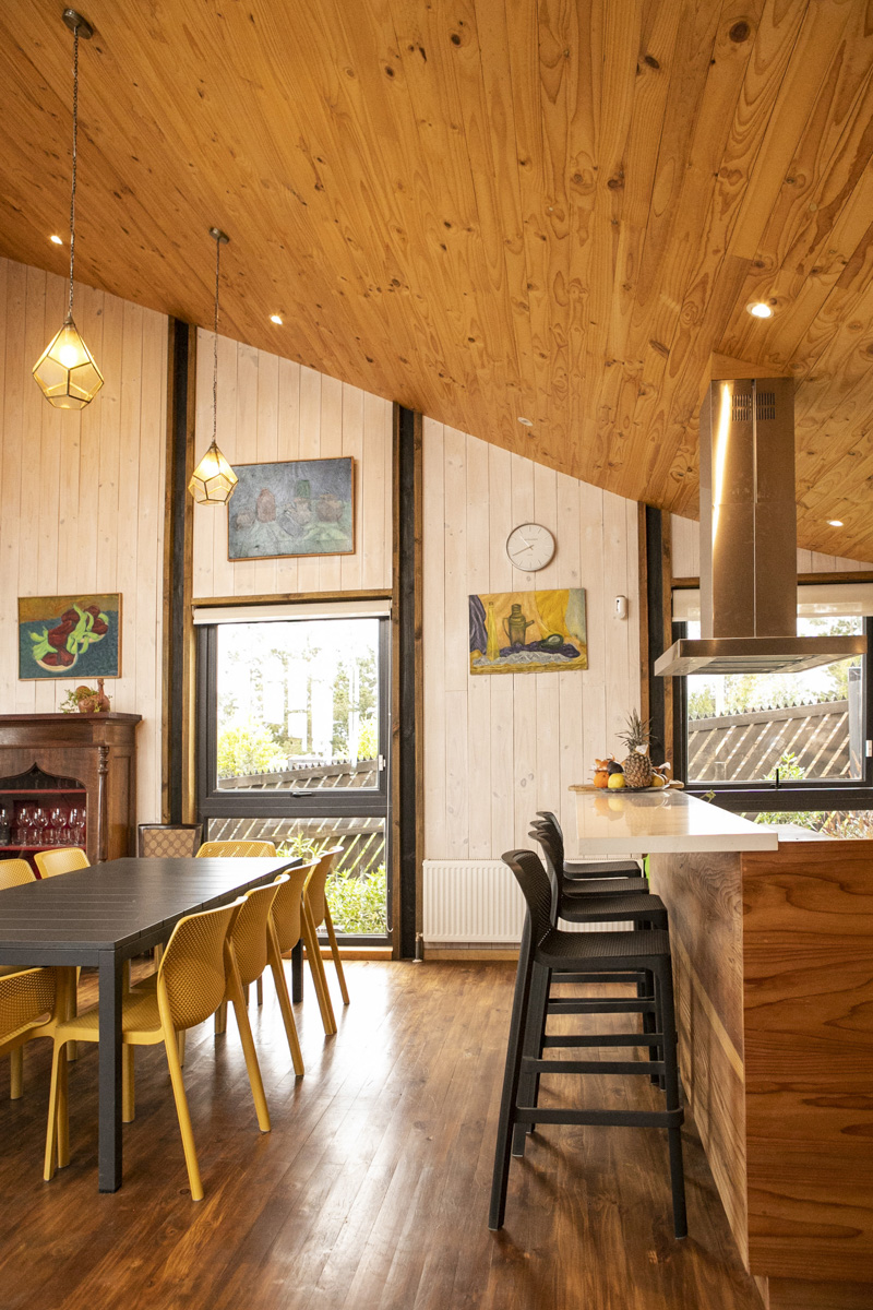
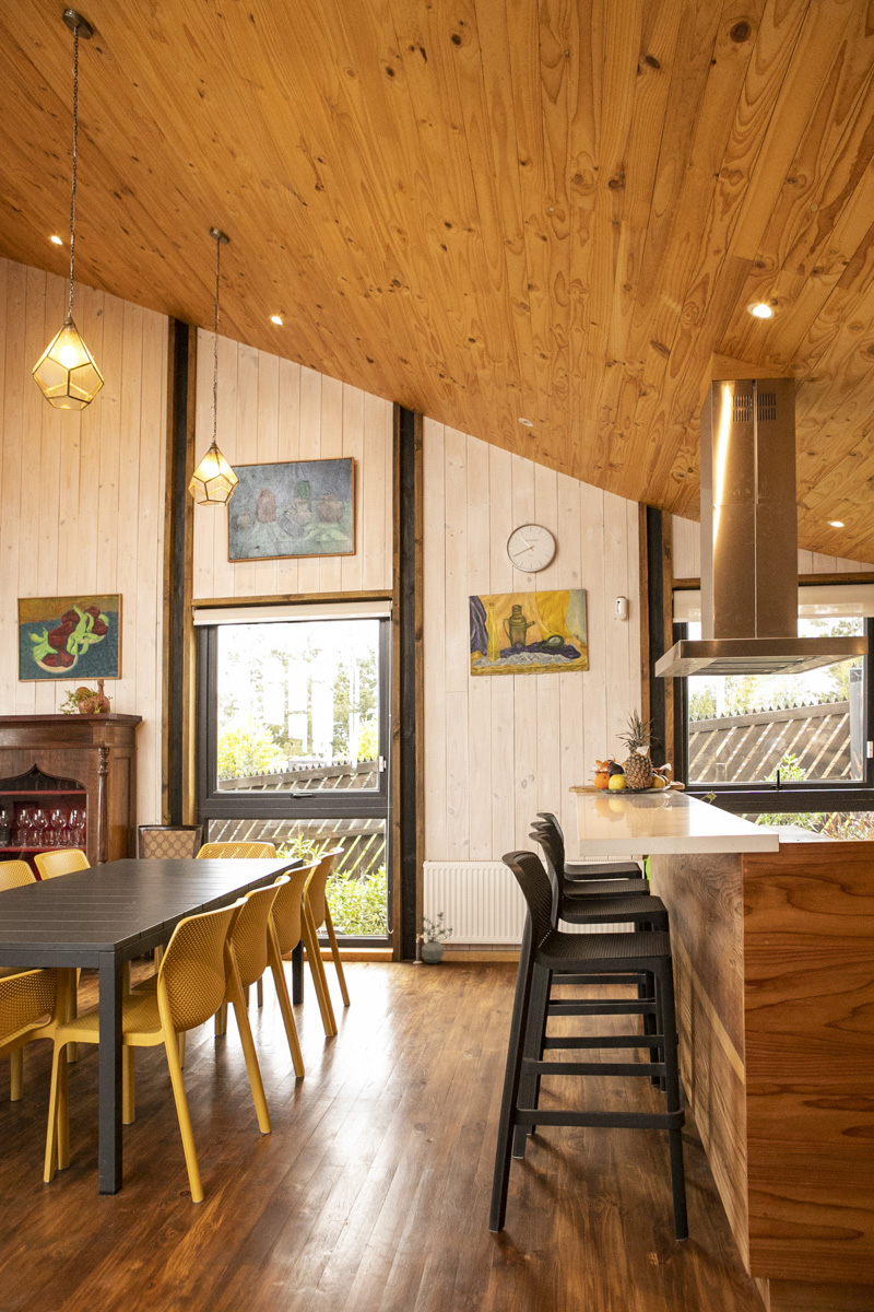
+ potted plant (436, 936)
